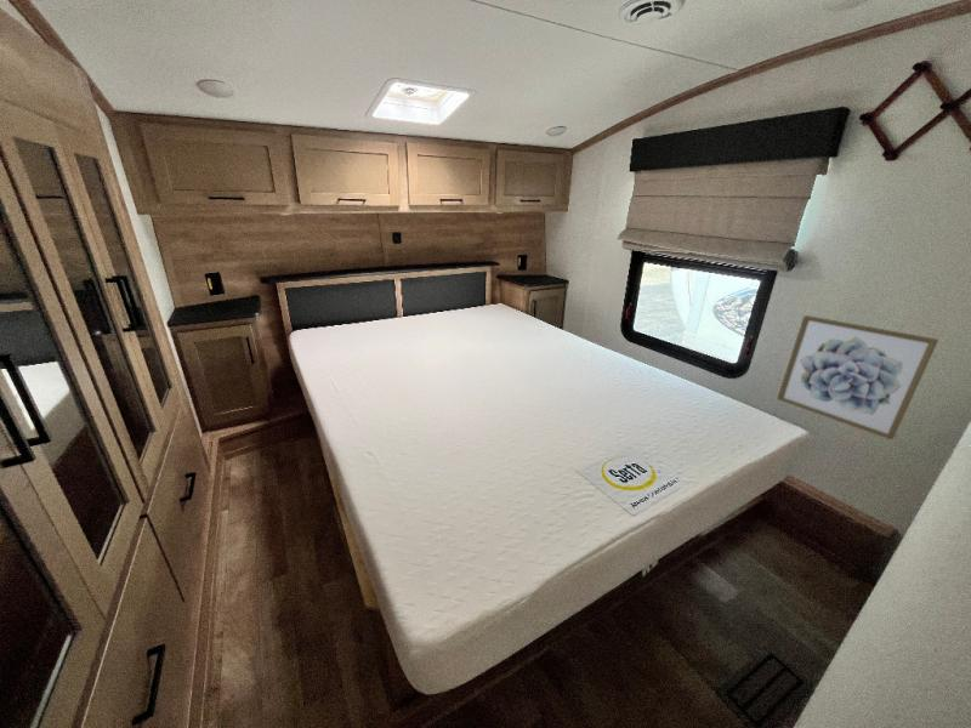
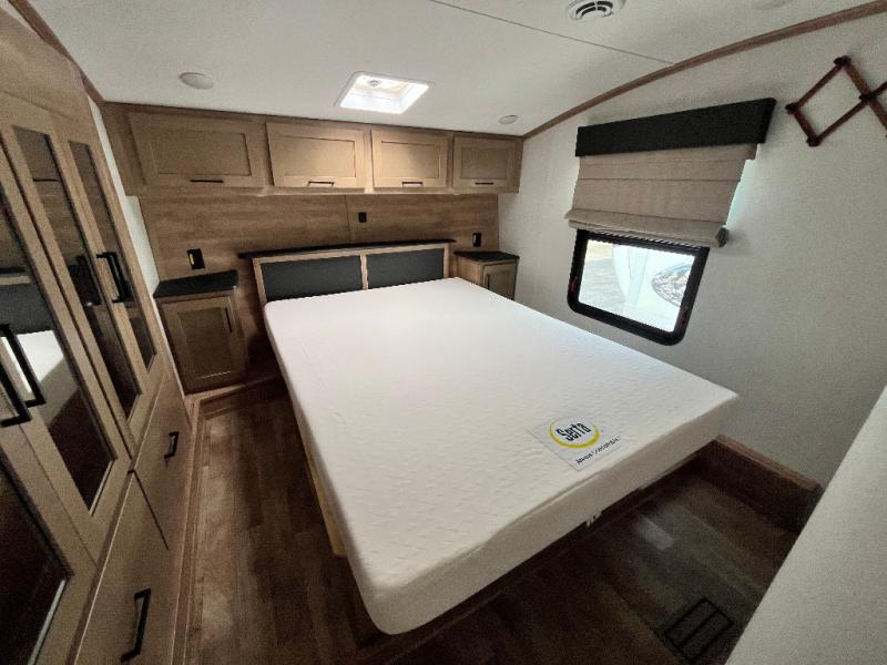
- wall art (846, 374)
